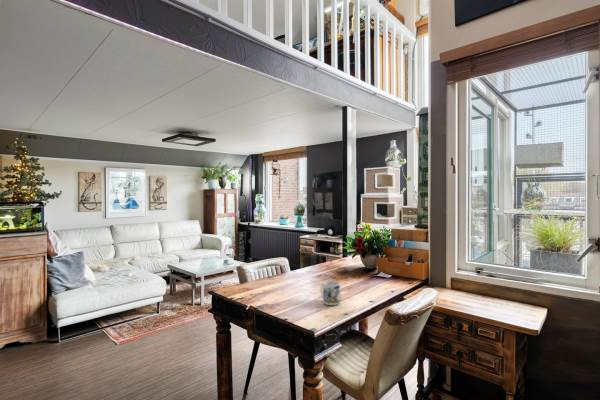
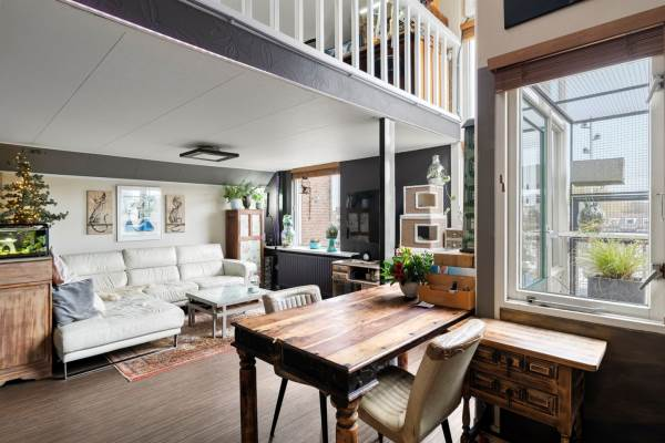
- mug (329, 292)
